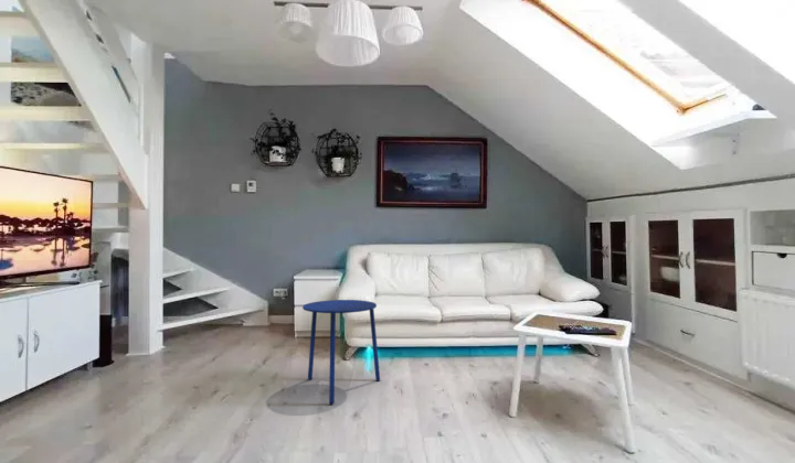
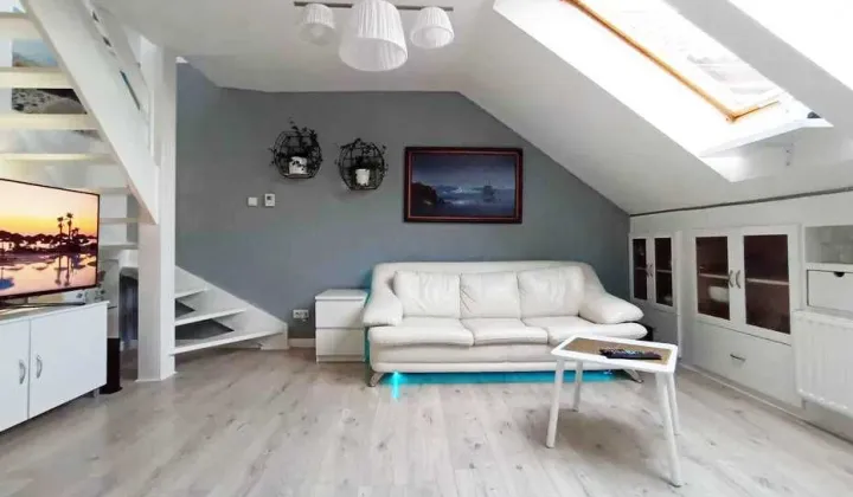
- side table (333, 345)
